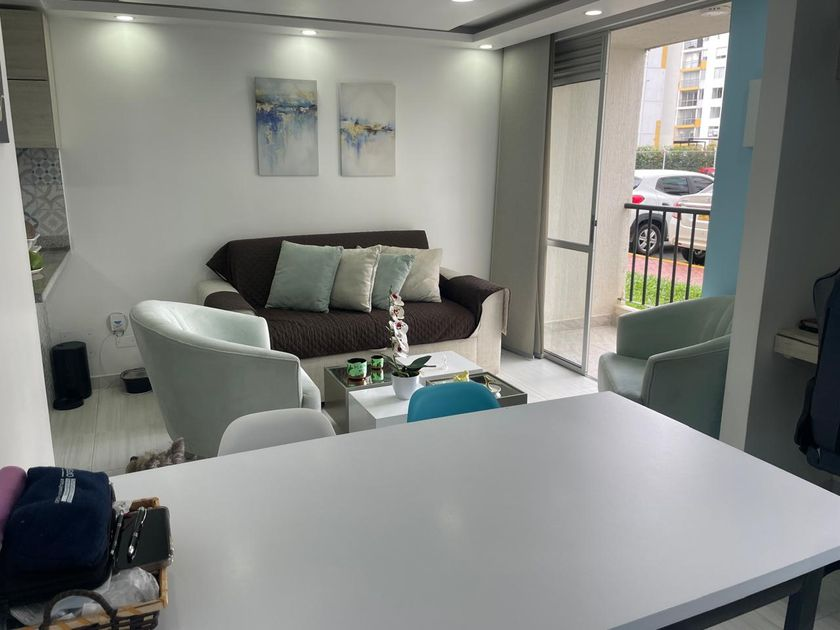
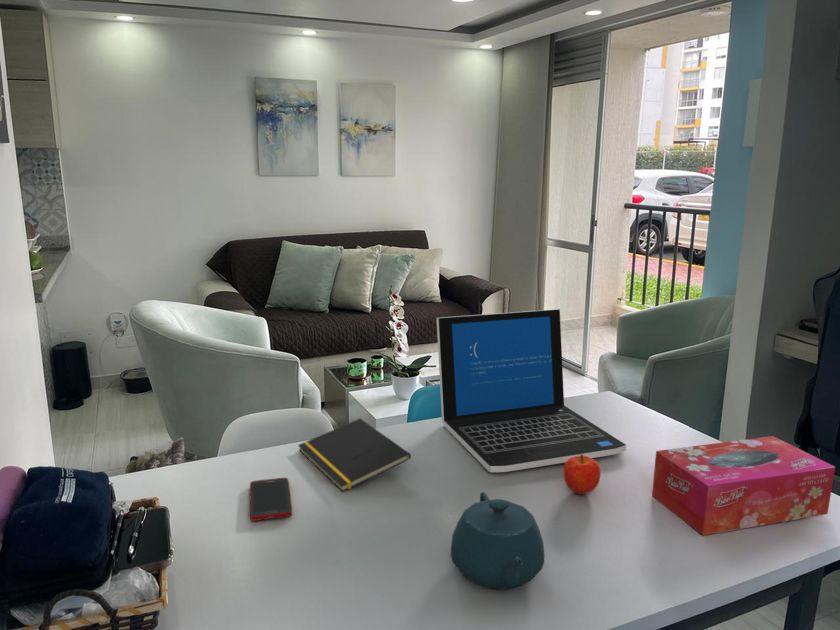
+ cell phone (270, 498)
+ laptop (528, 382)
+ tissue box (740, 481)
+ notepad (352, 451)
+ teapot (498, 538)
+ fruit (581, 473)
